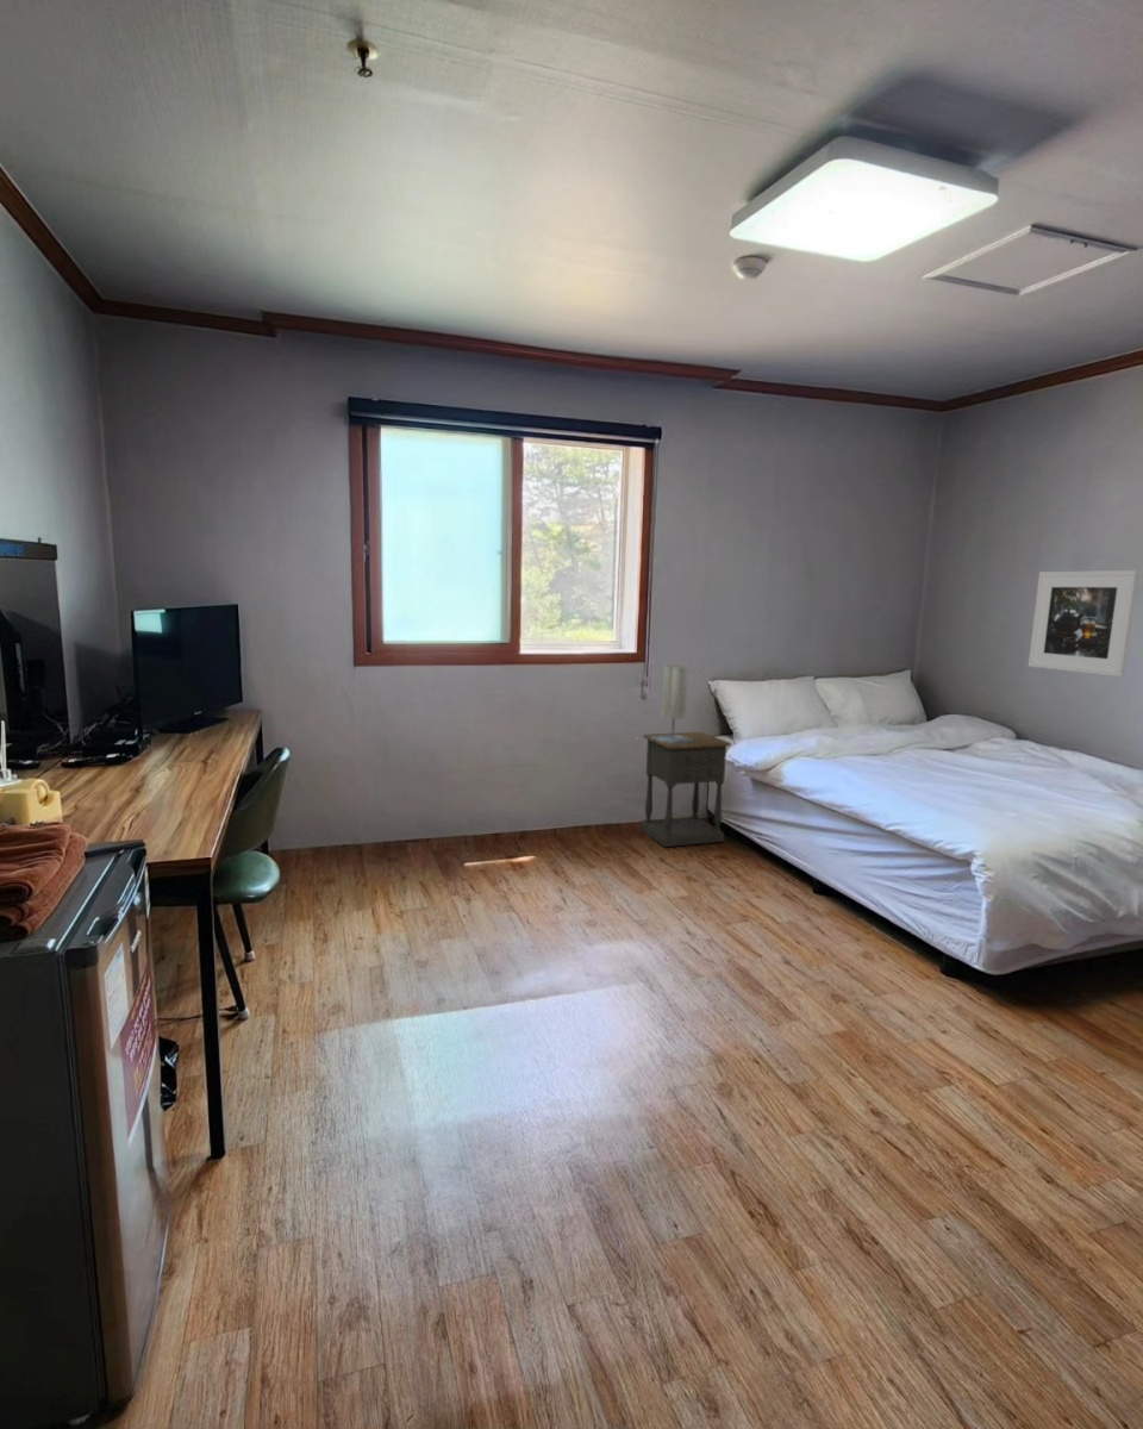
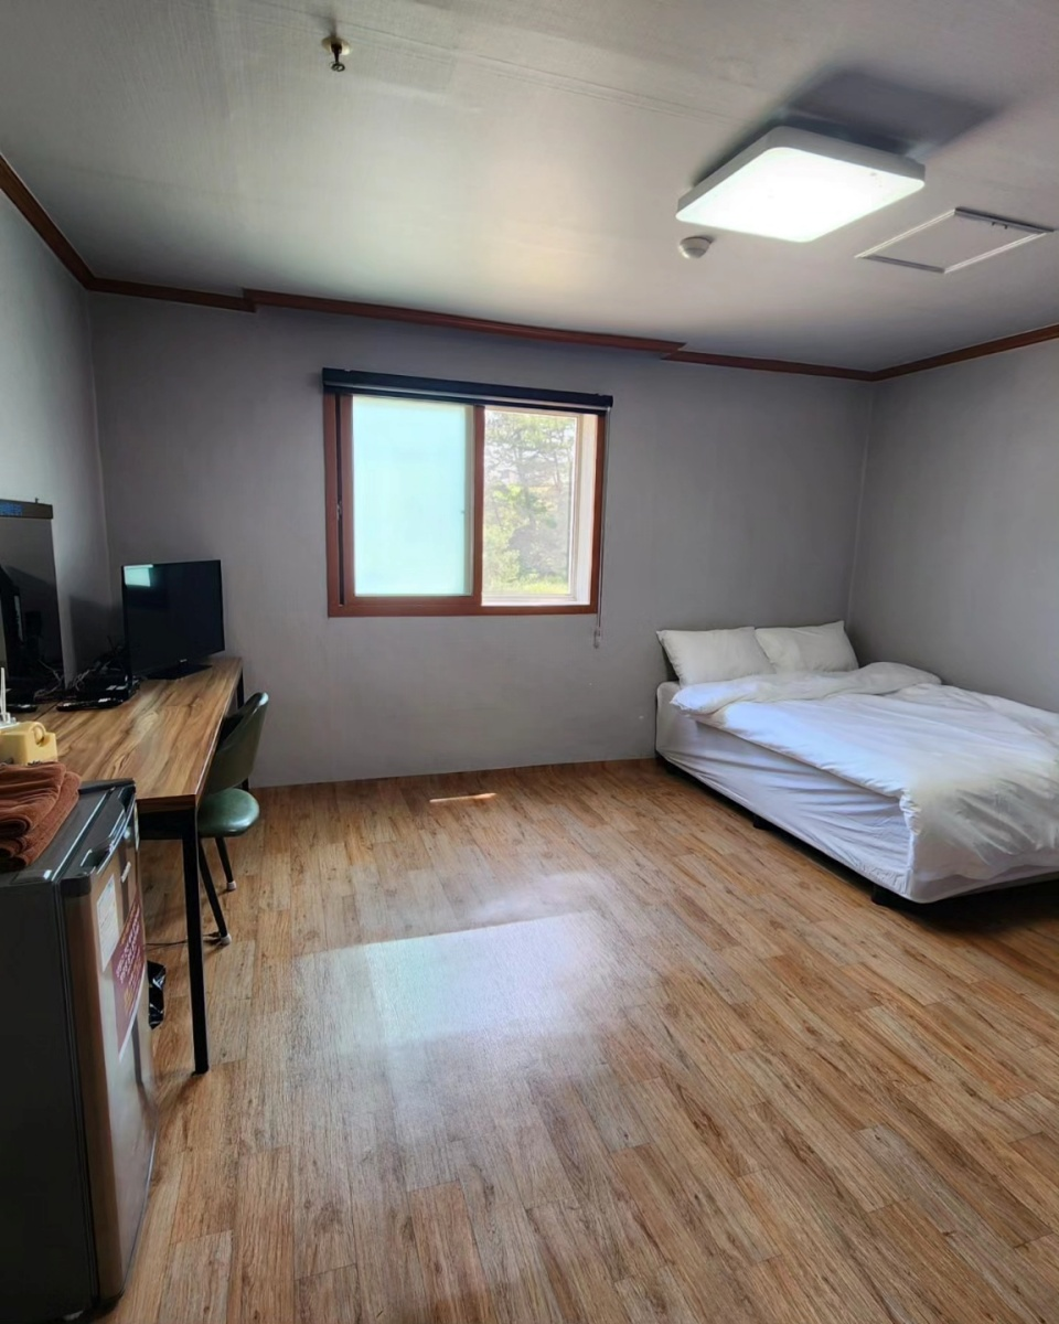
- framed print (1079, 622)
- table lamp (674, 703)
- nightstand (683, 782)
